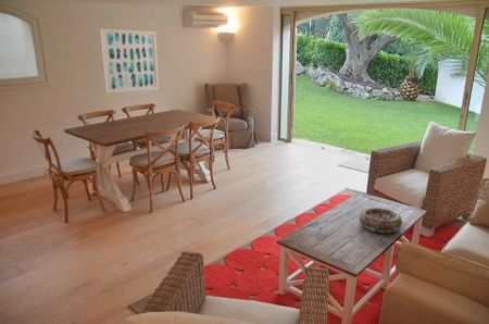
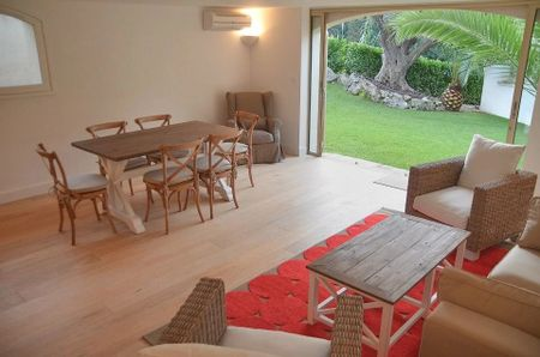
- wall art (131, 61)
- decorative bowl (380, 220)
